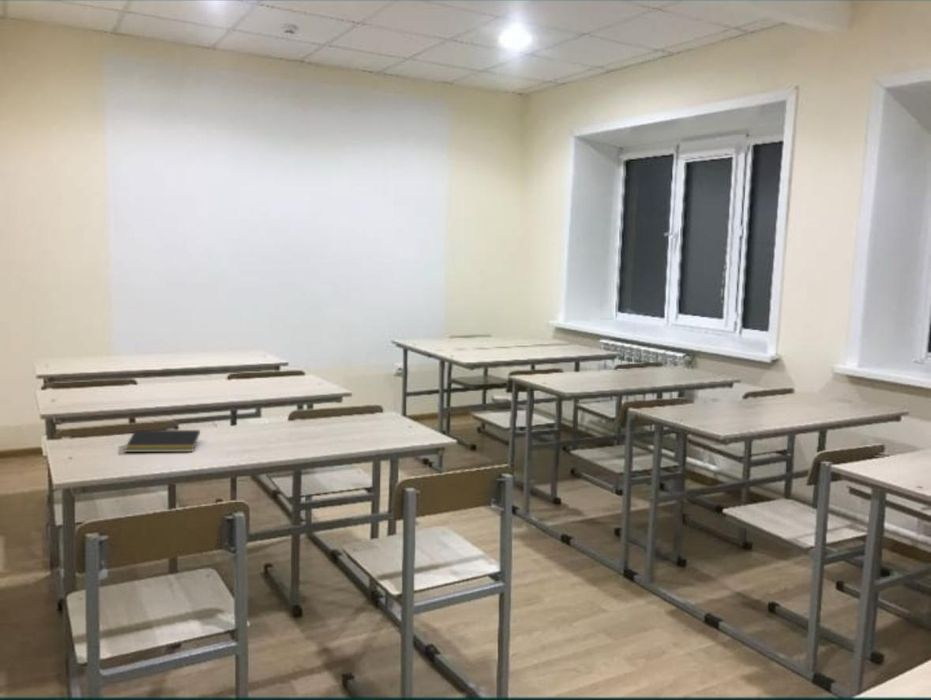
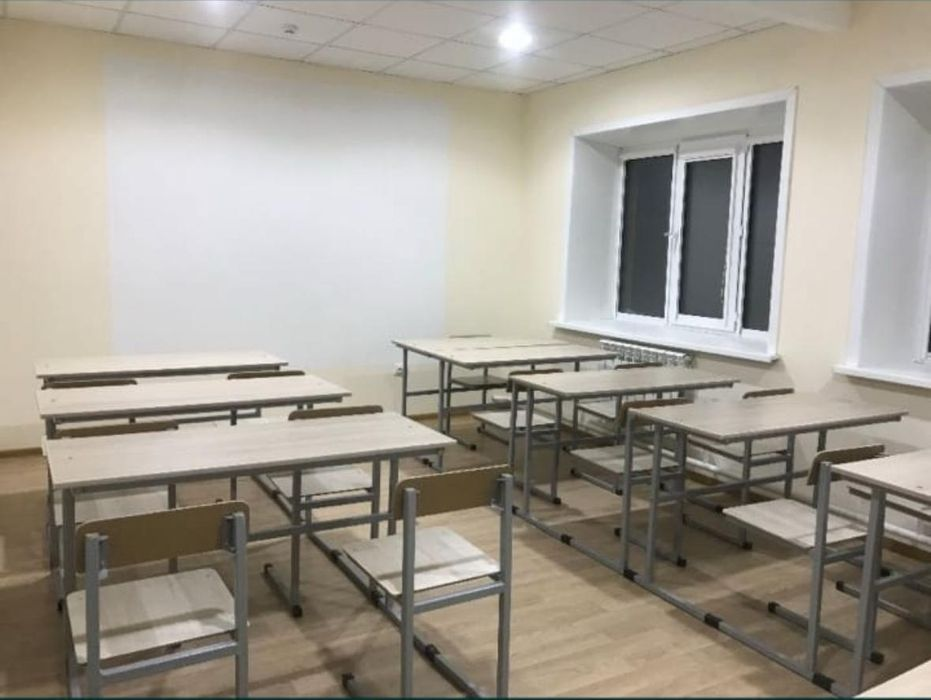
- notepad (163, 440)
